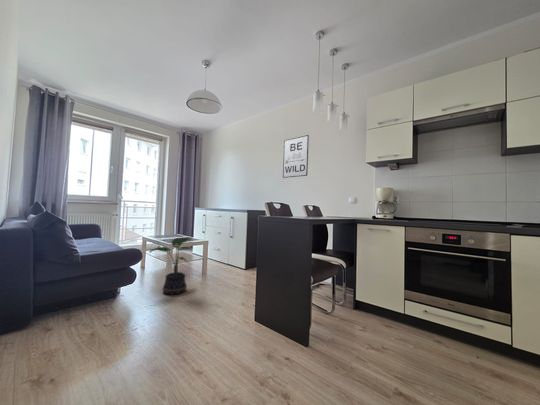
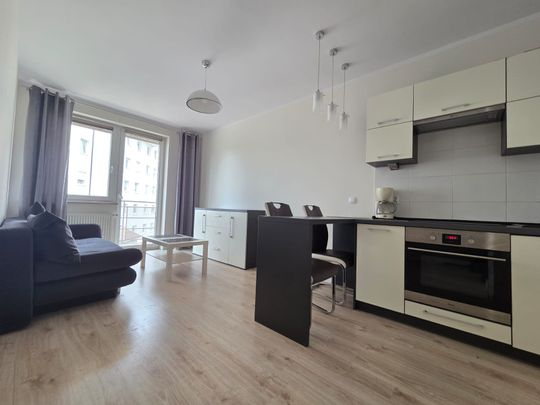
- wall art (295, 157)
- potted plant (173, 262)
